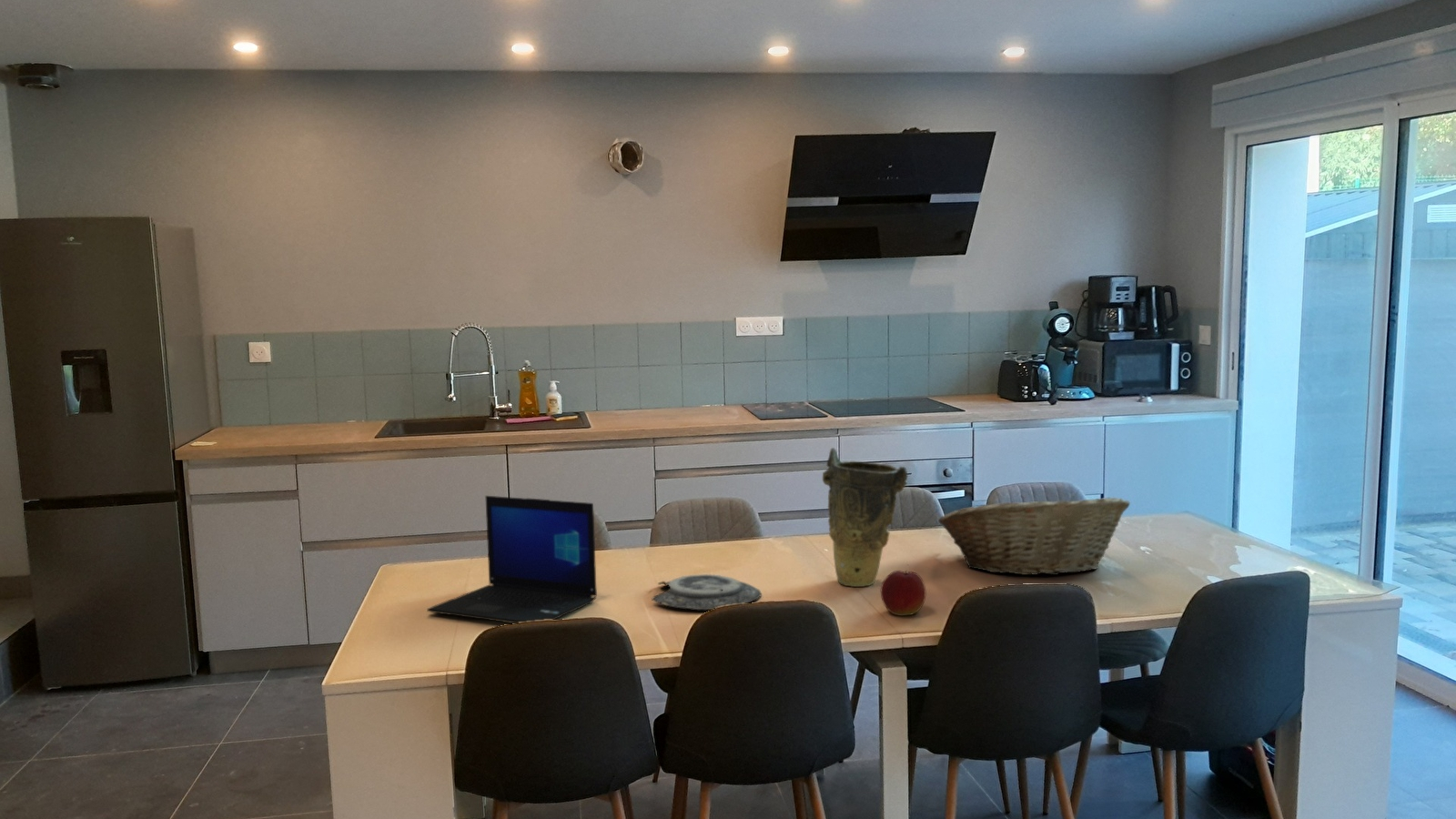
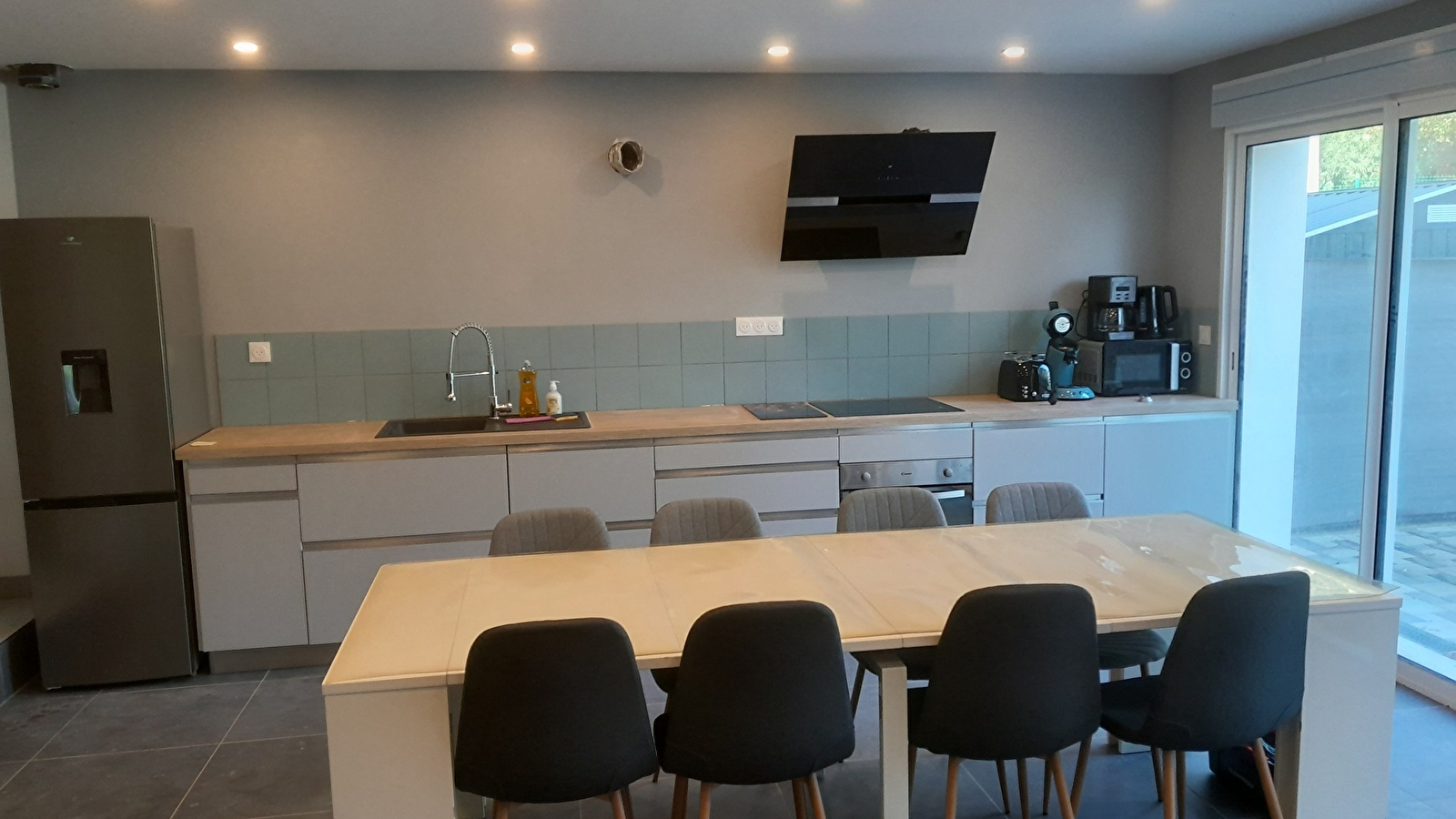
- laptop (511, 557)
- apple (903, 592)
- plate (704, 588)
- vase (864, 516)
- fruit basket (1033, 527)
